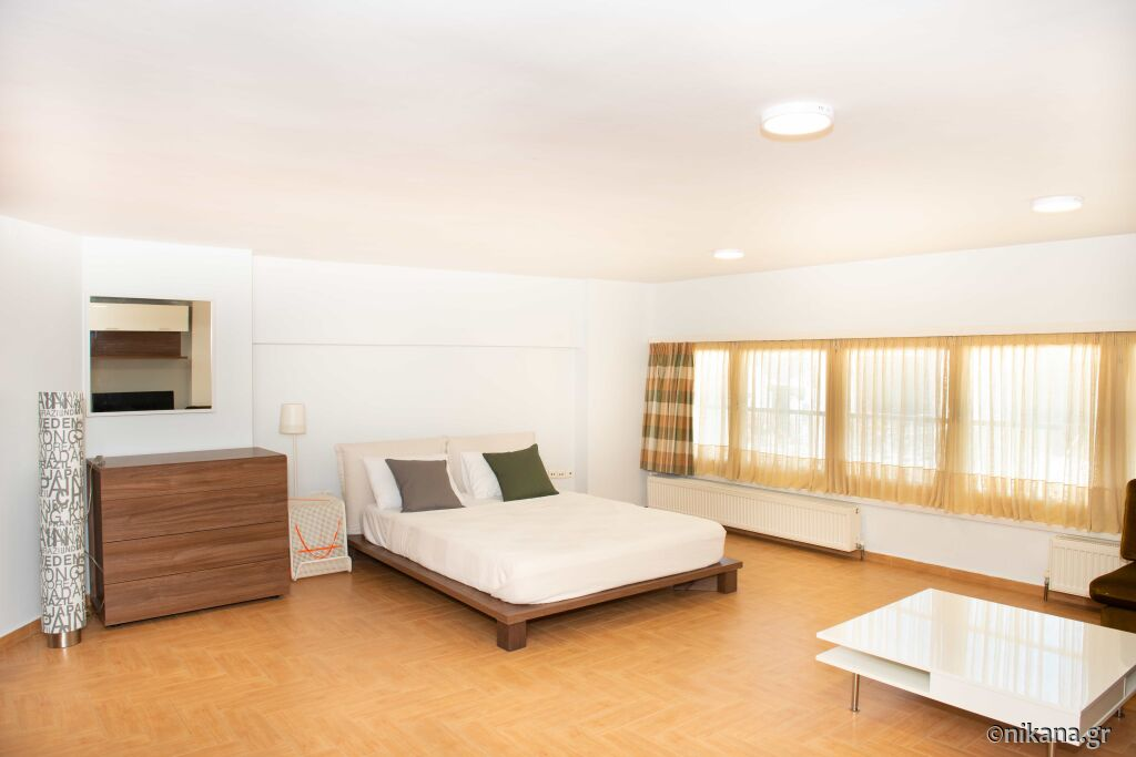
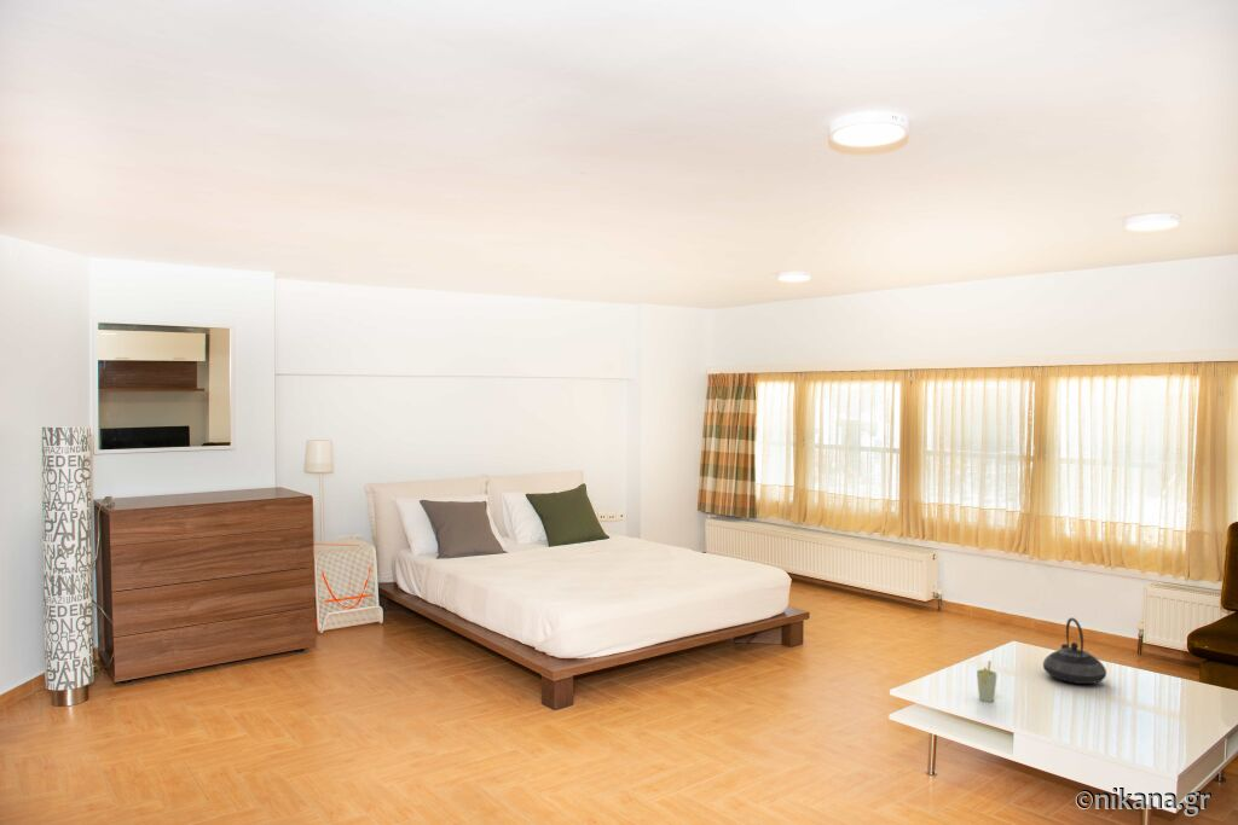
+ cup (985, 681)
+ teapot (1072, 647)
